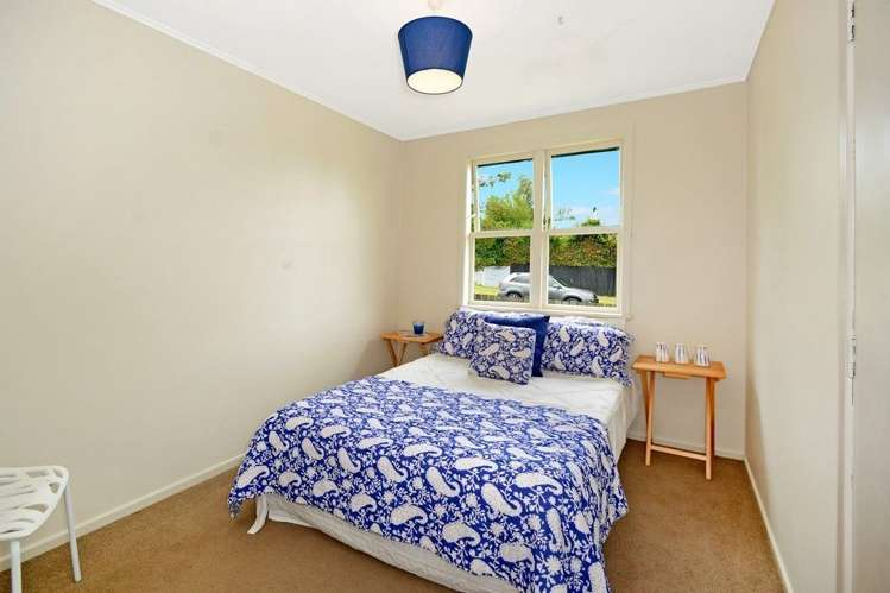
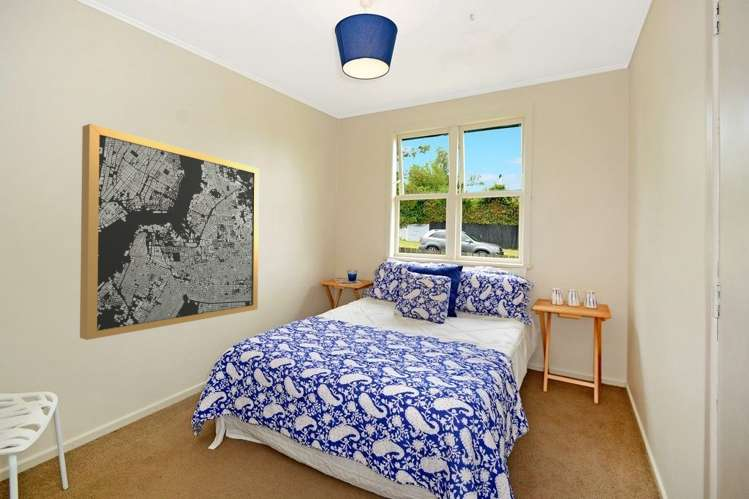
+ wall art (187, 236)
